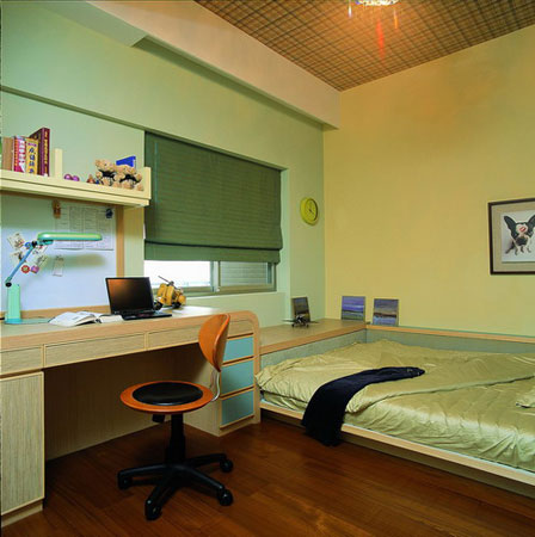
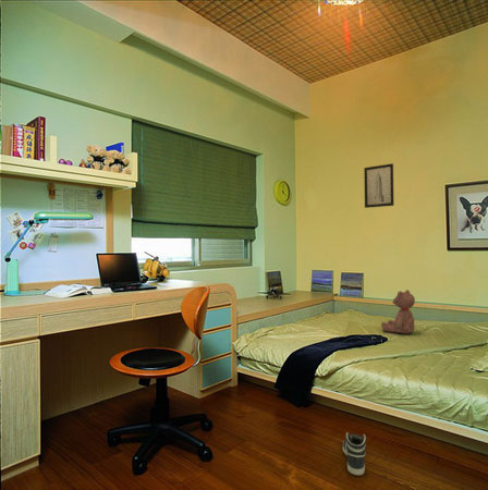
+ teddy bear (399, 310)
+ sneaker (354, 443)
+ wall art (378, 186)
